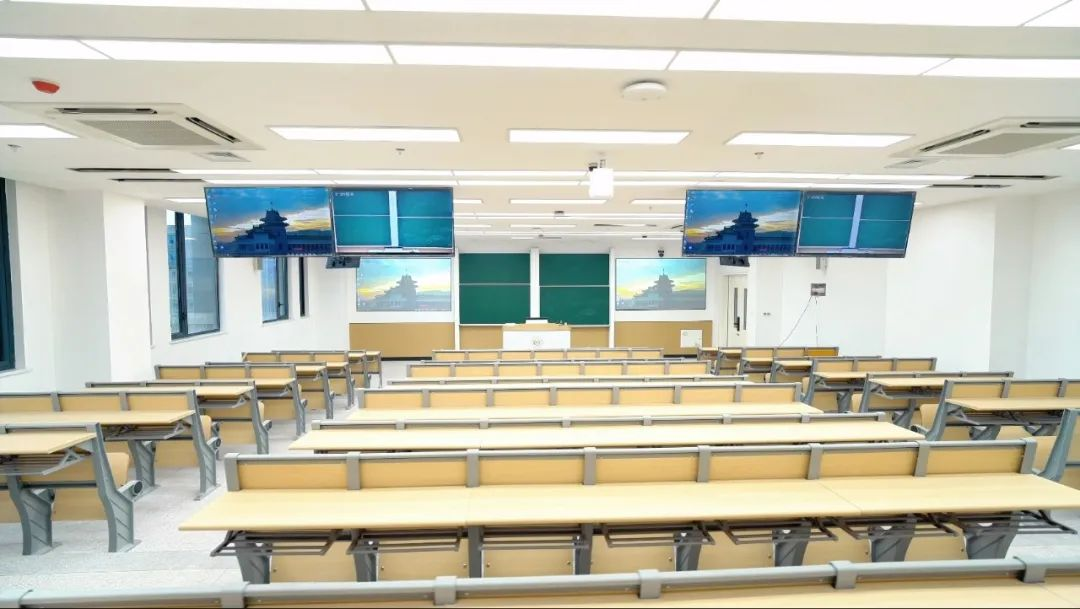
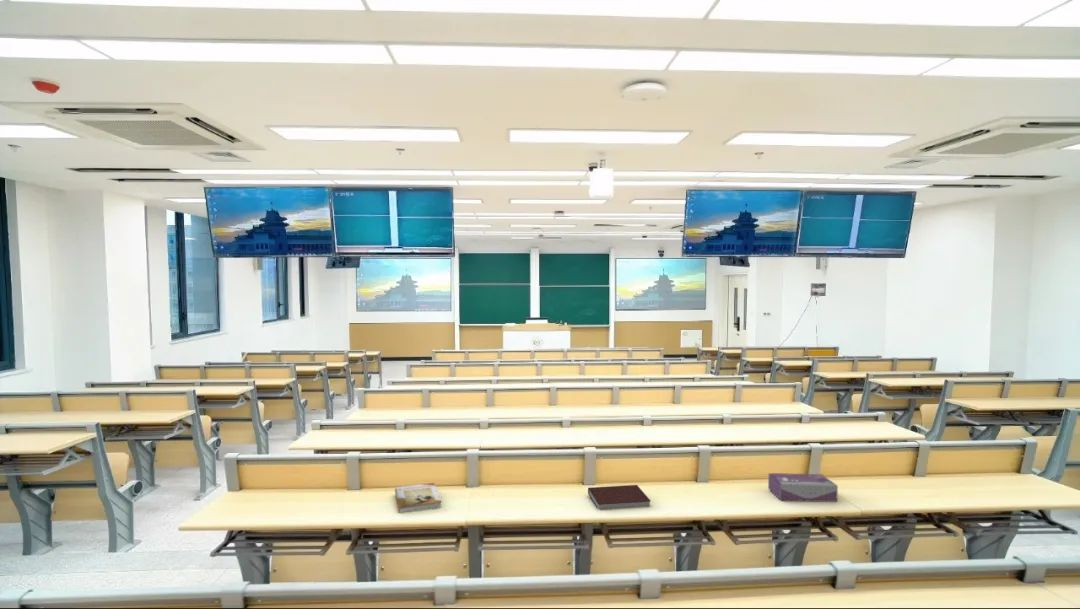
+ notebook (618, 497)
+ book (417, 497)
+ tissue box (801, 486)
